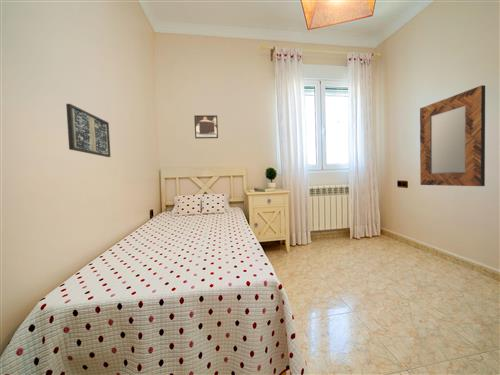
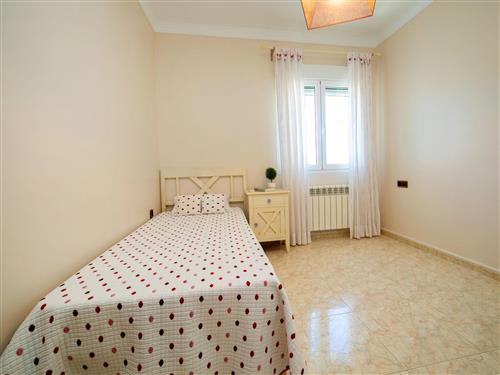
- home mirror (448, 142)
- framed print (206, 126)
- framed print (91, 134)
